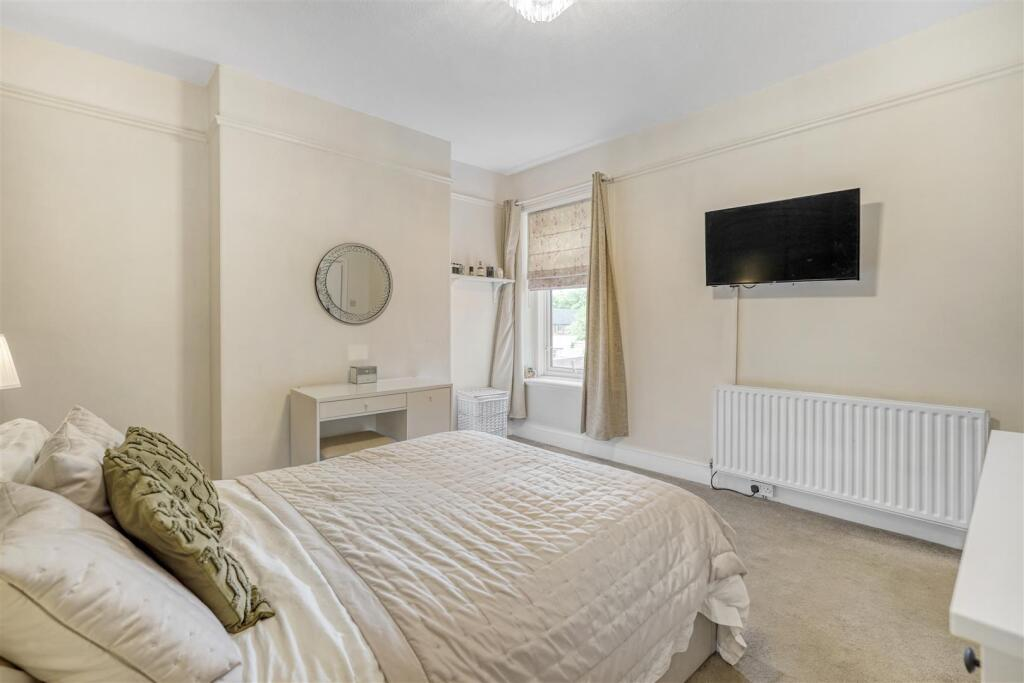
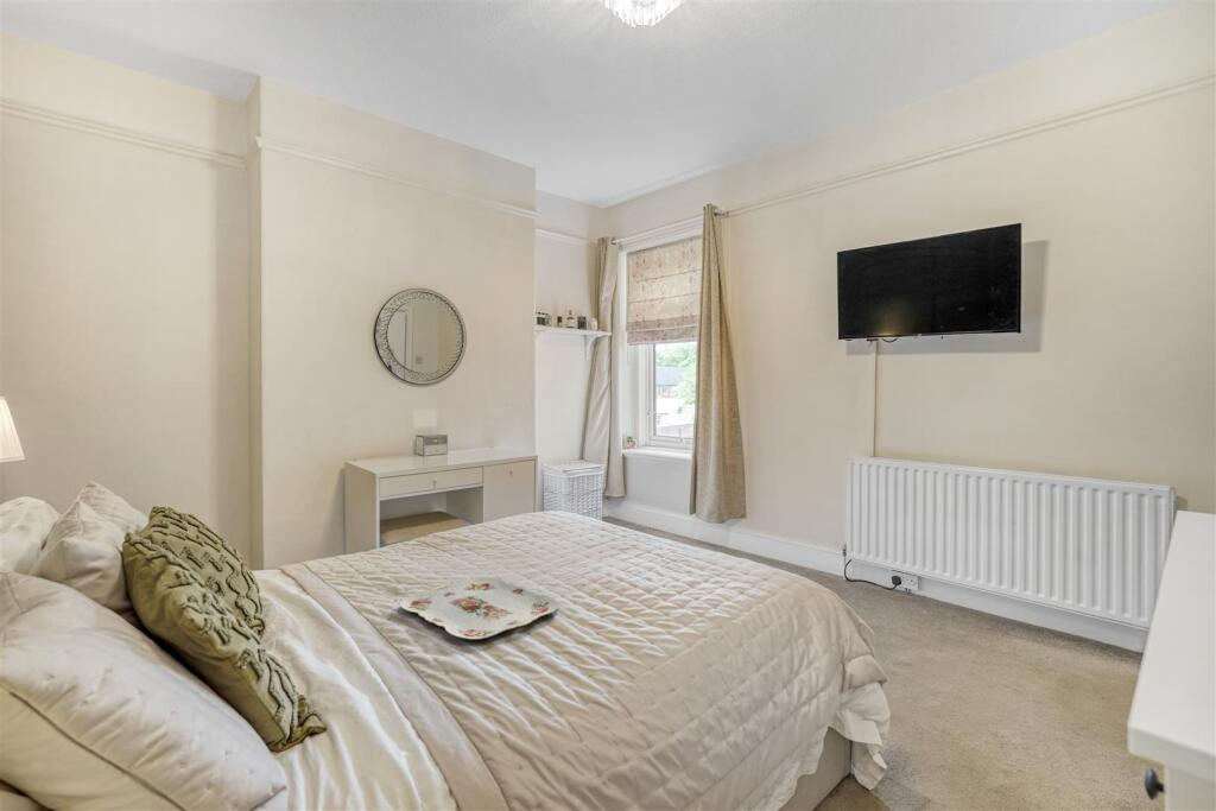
+ serving tray (479, 606)
